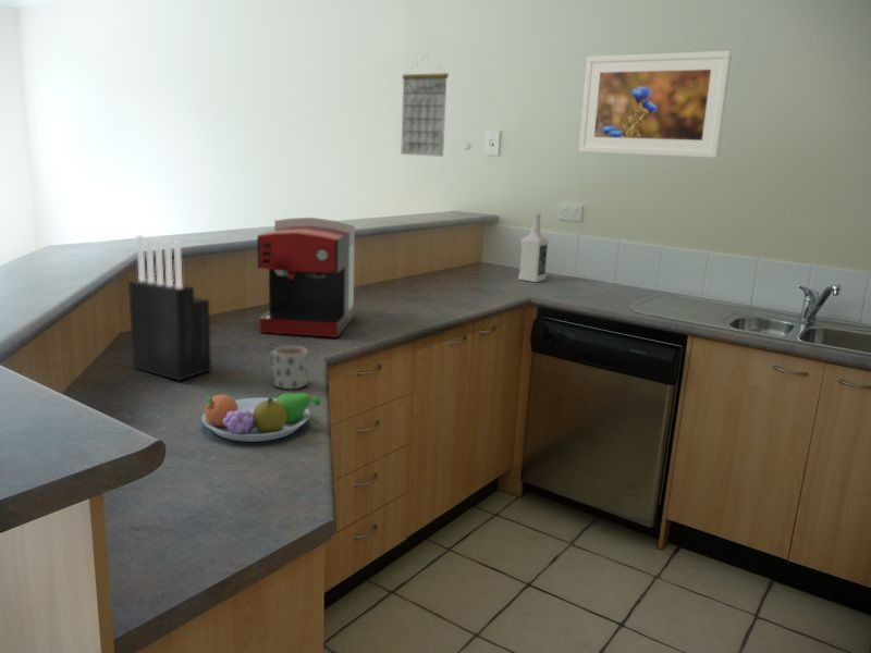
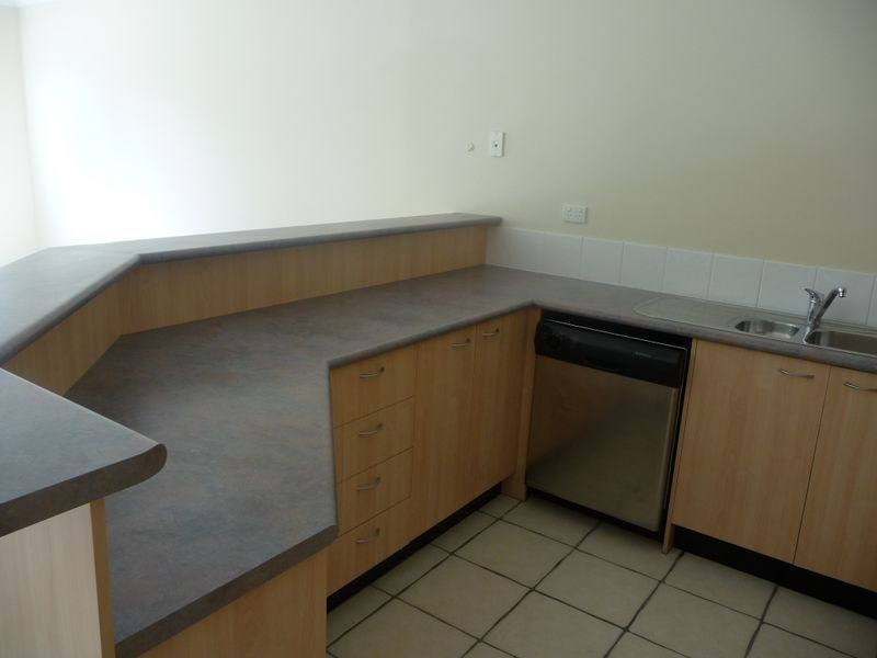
- vodka (533, 246)
- coffee maker (305, 274)
- calendar (424, 104)
- mug (285, 366)
- fruit bowl (260, 406)
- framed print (649, 104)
- knife block (172, 304)
